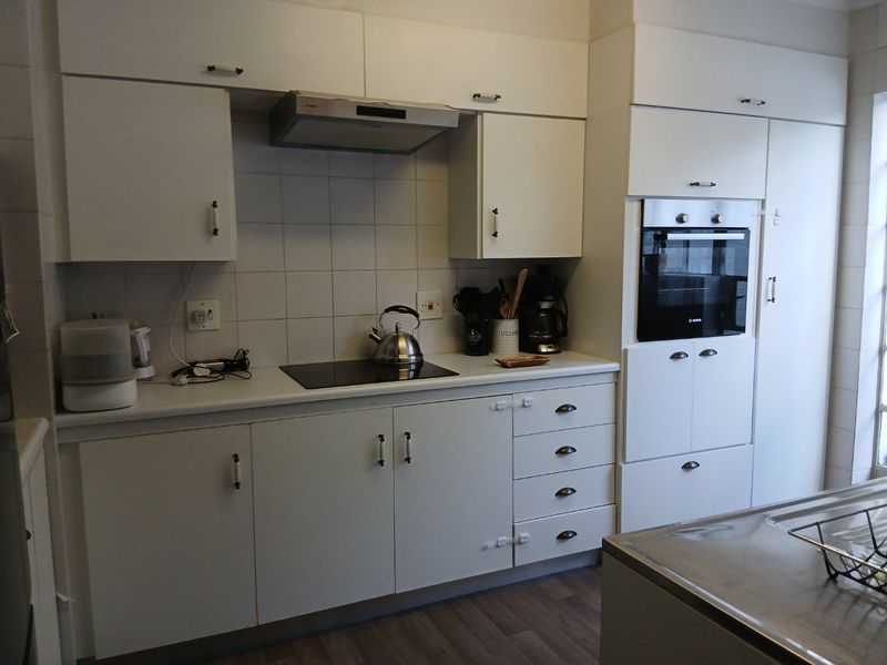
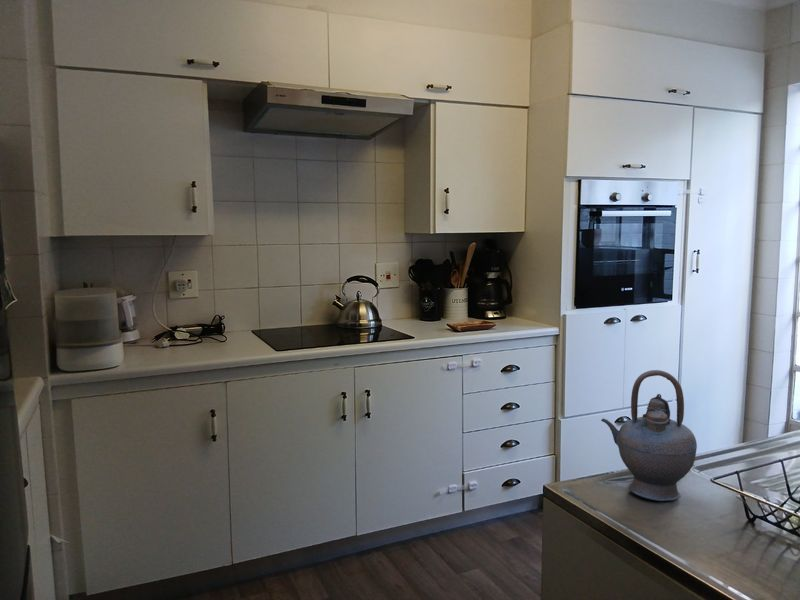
+ teapot (647, 431)
